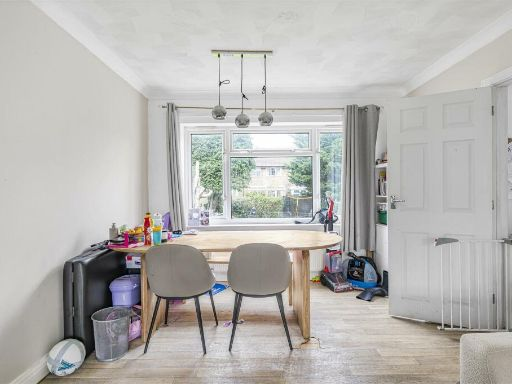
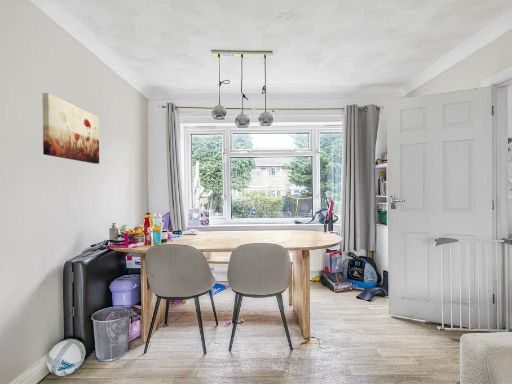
+ wall art (74, 133)
